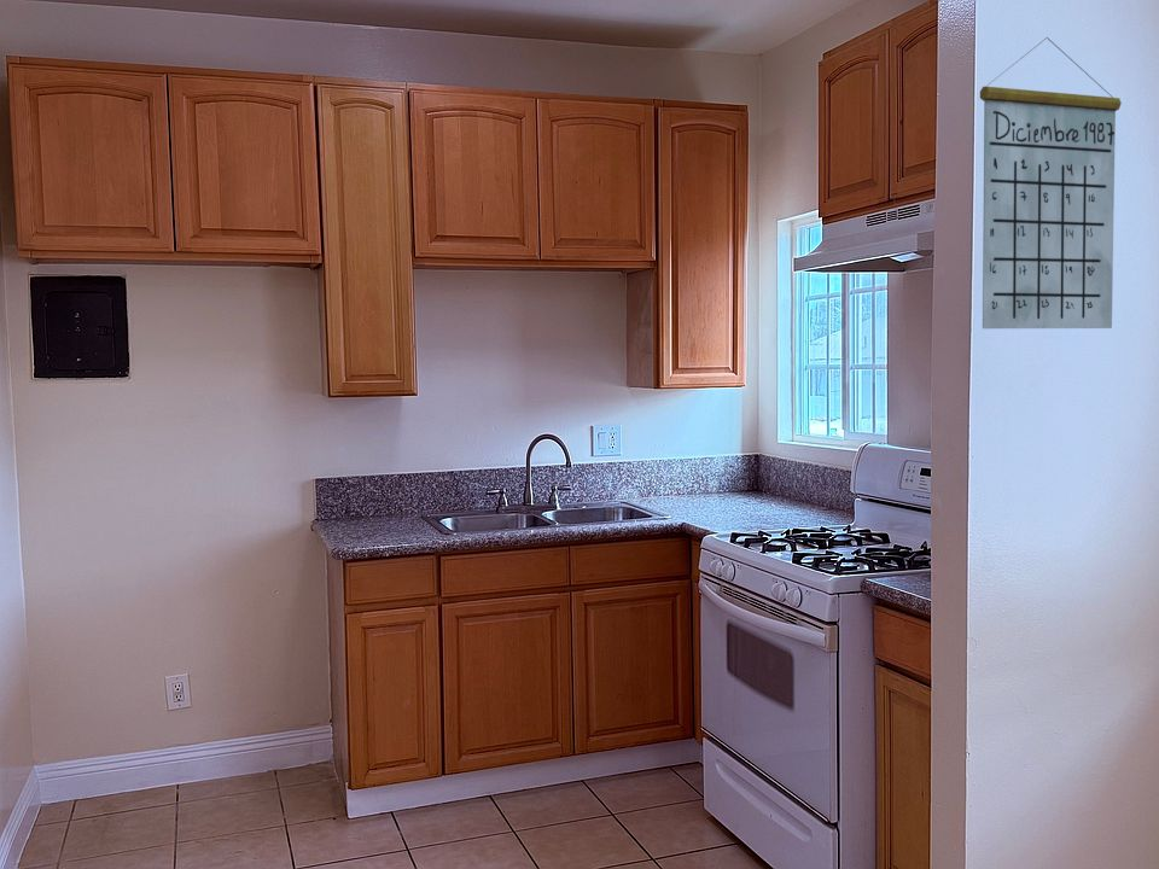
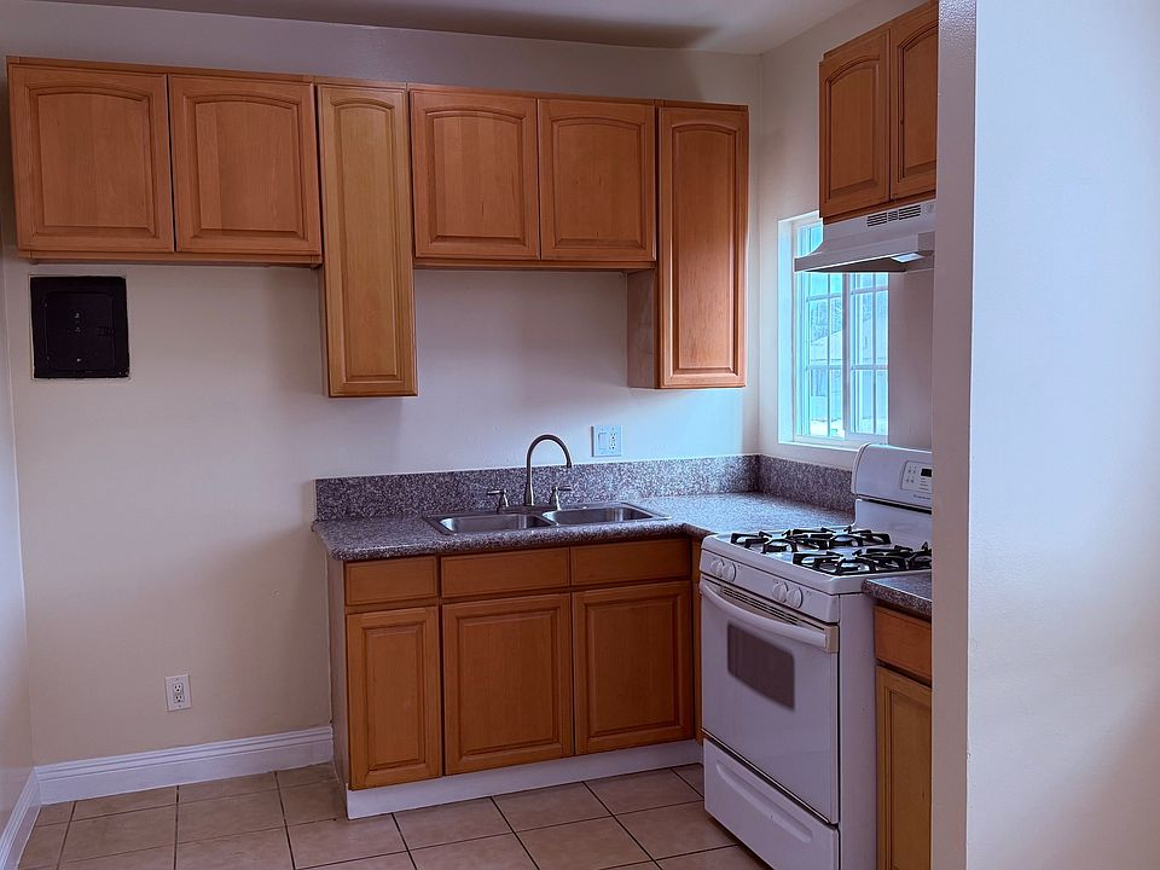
- calendar (1050, 182)
